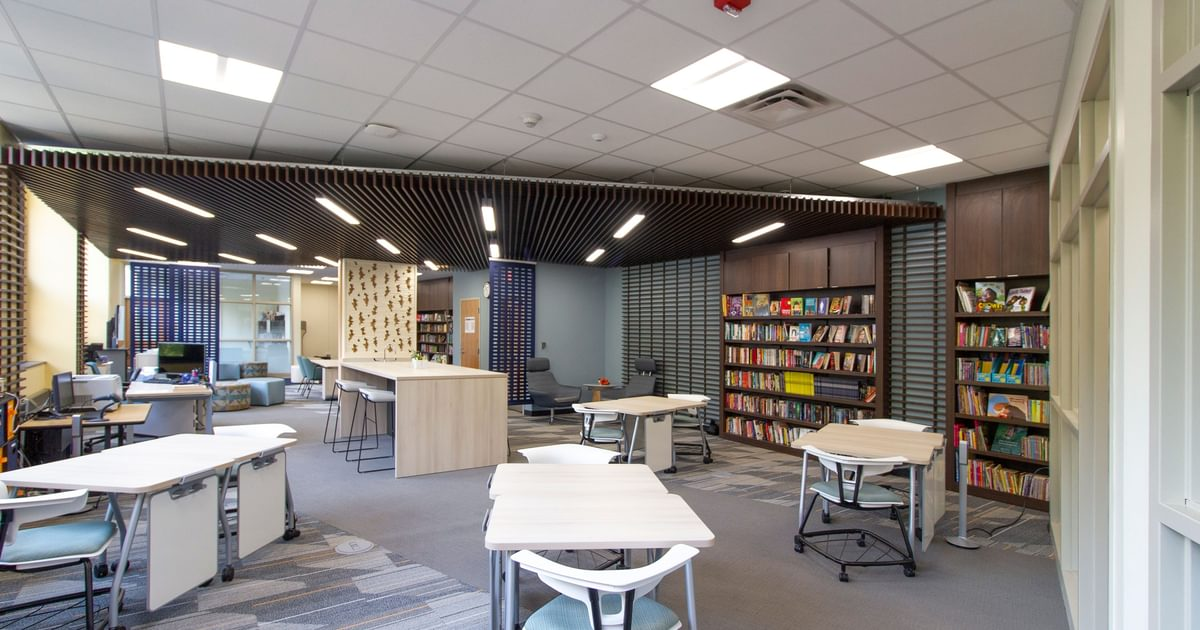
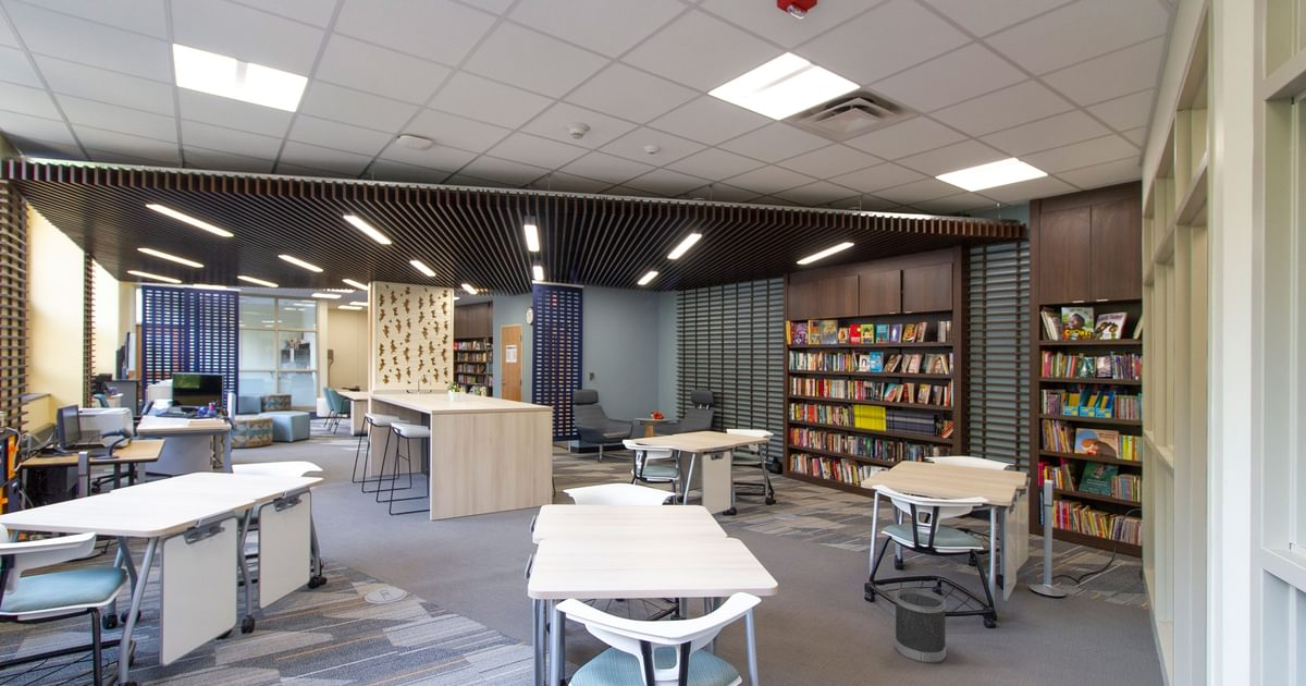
+ wastebasket (920, 624)
